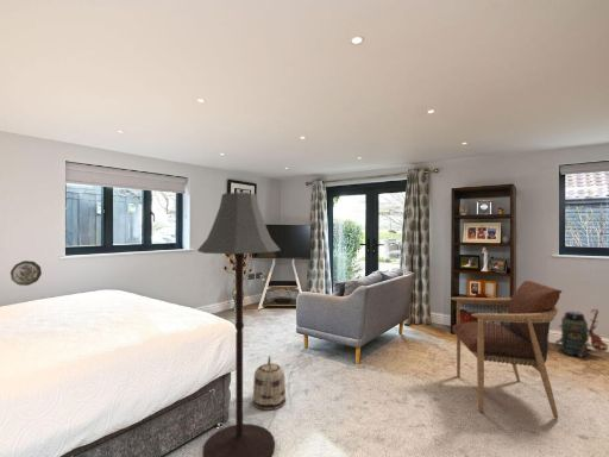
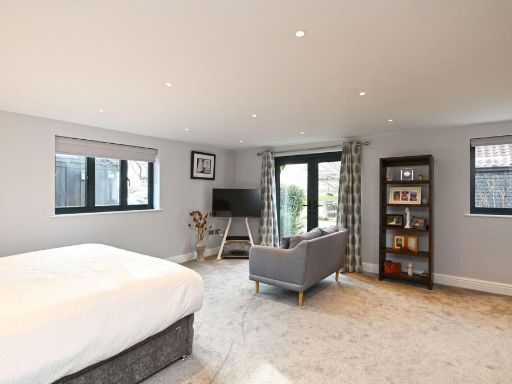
- floor lamp (239, 321)
- basket (269, 378)
- backpack (580, 330)
- decorative plate (25, 273)
- armchair (504, 339)
